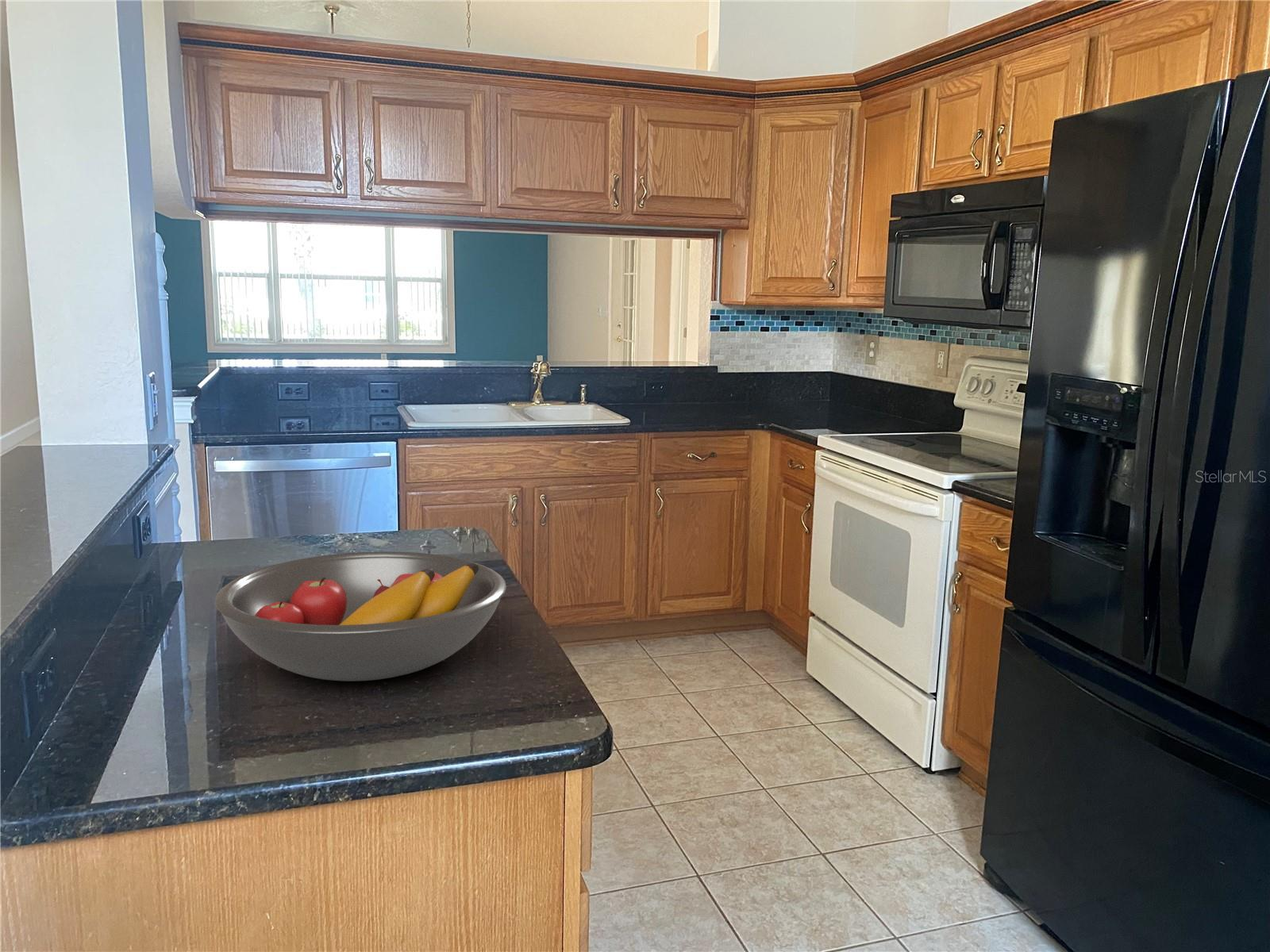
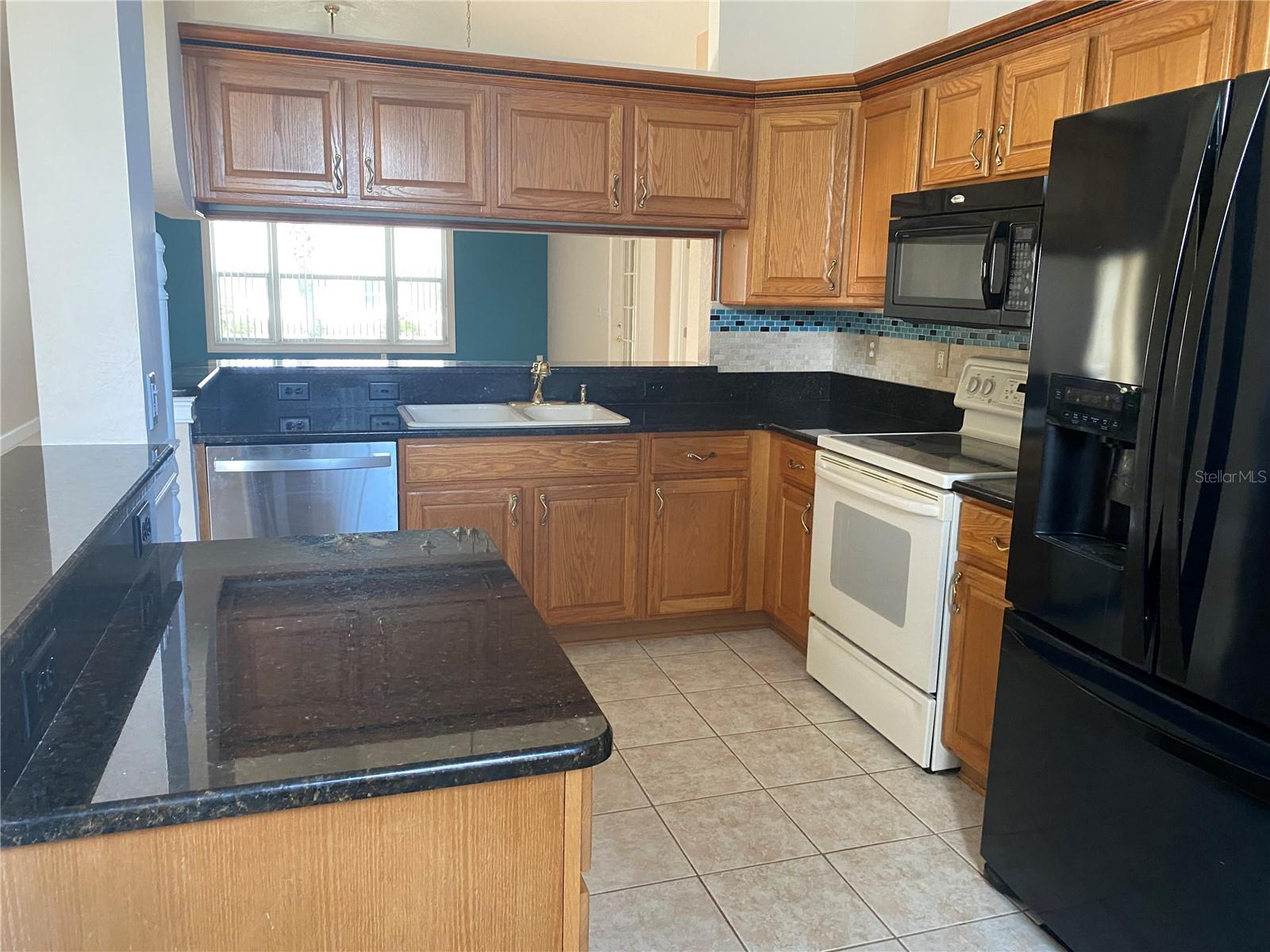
- fruit bowl (367, 612)
